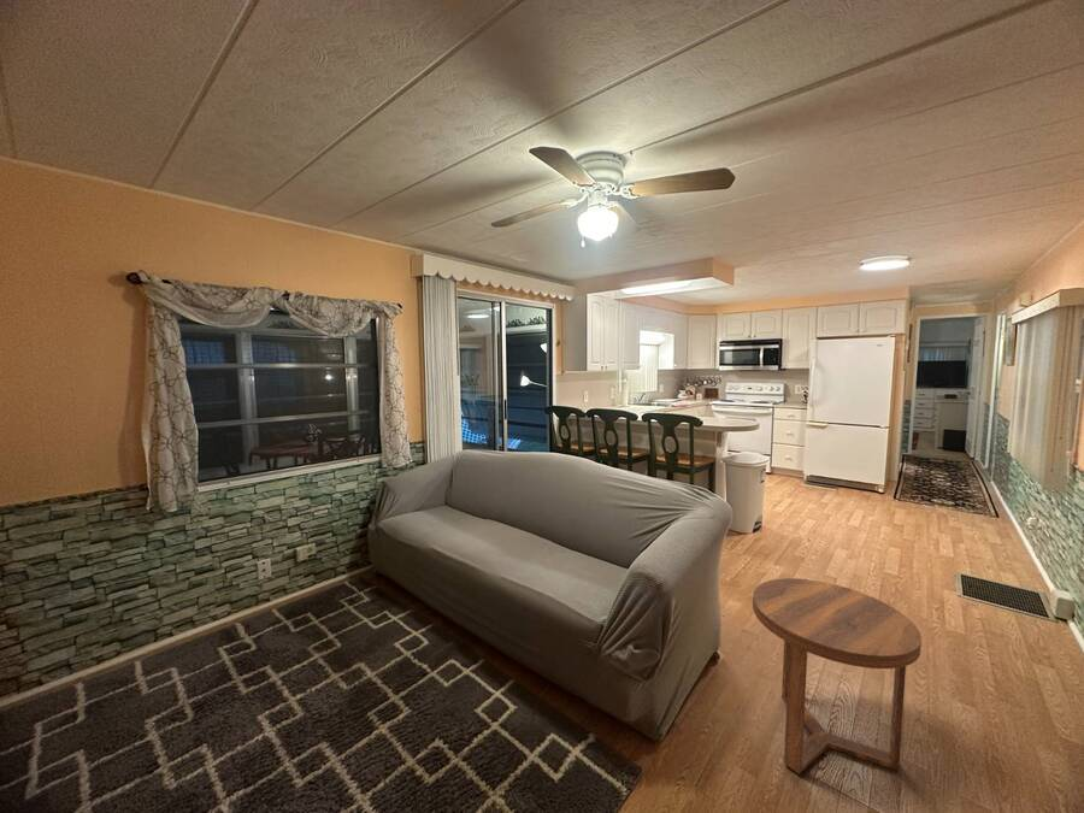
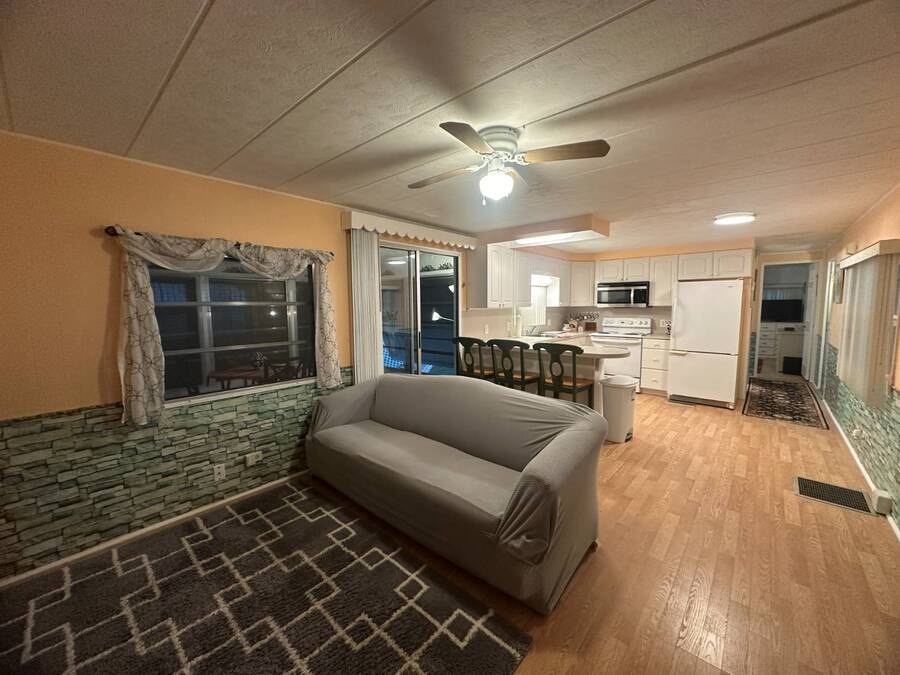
- side table (832, 660)
